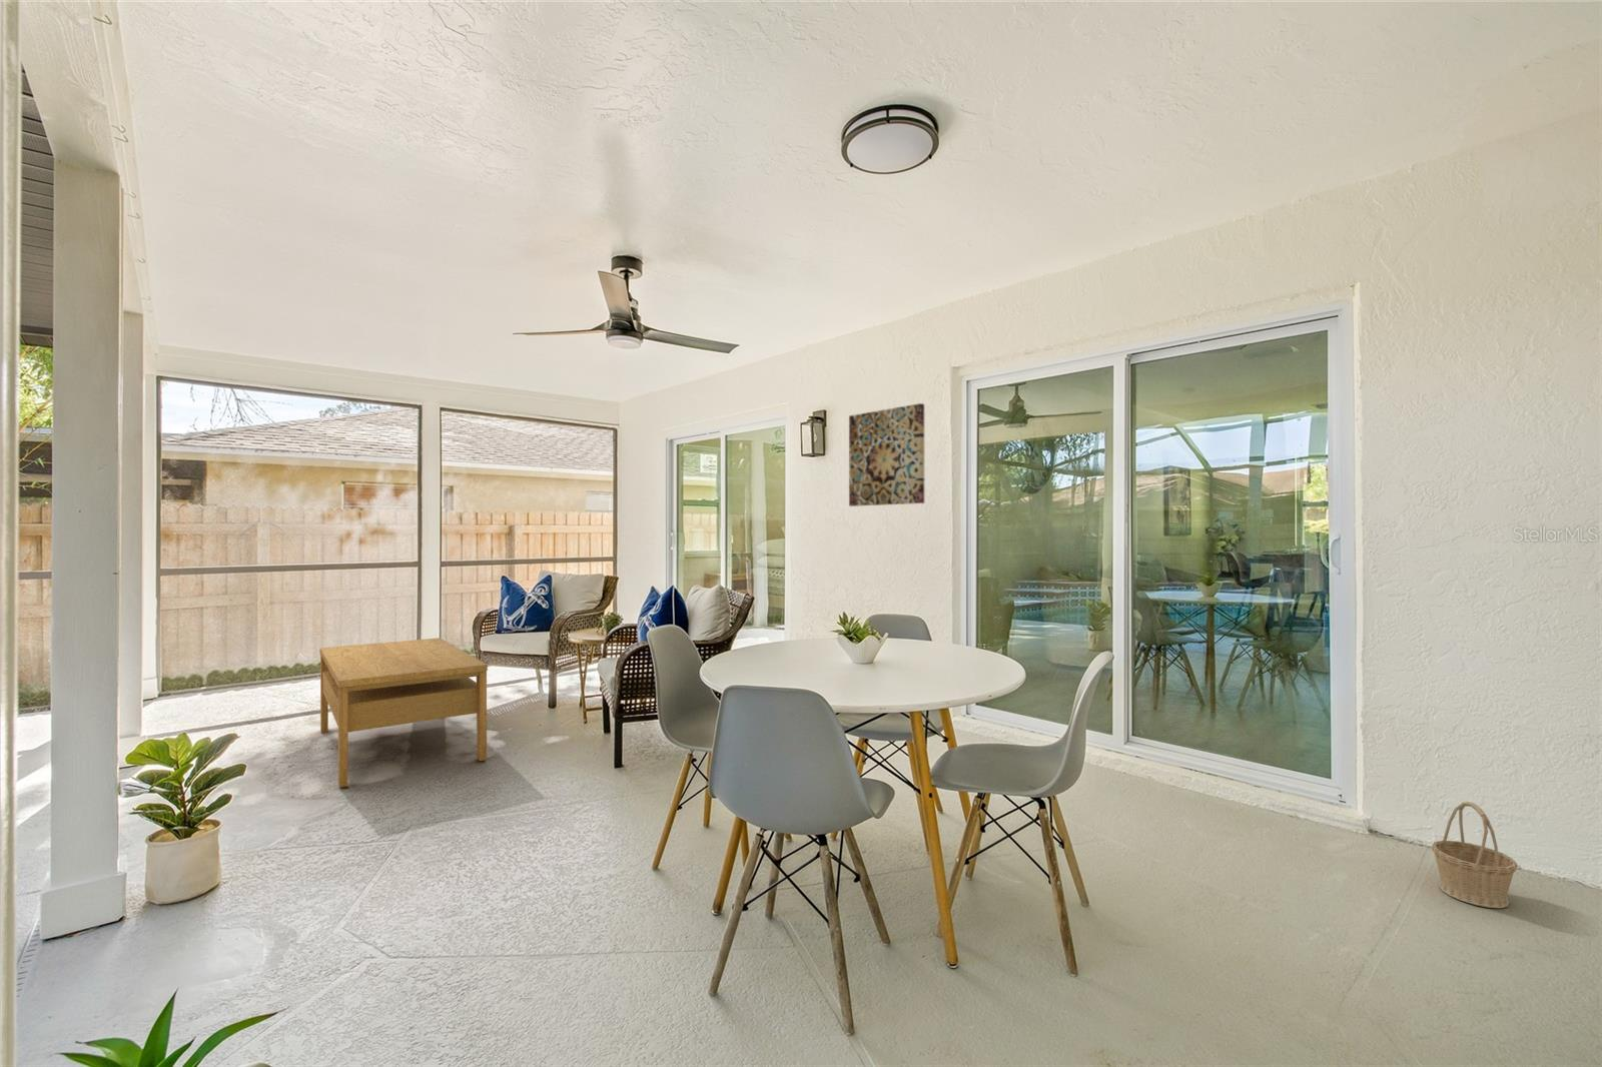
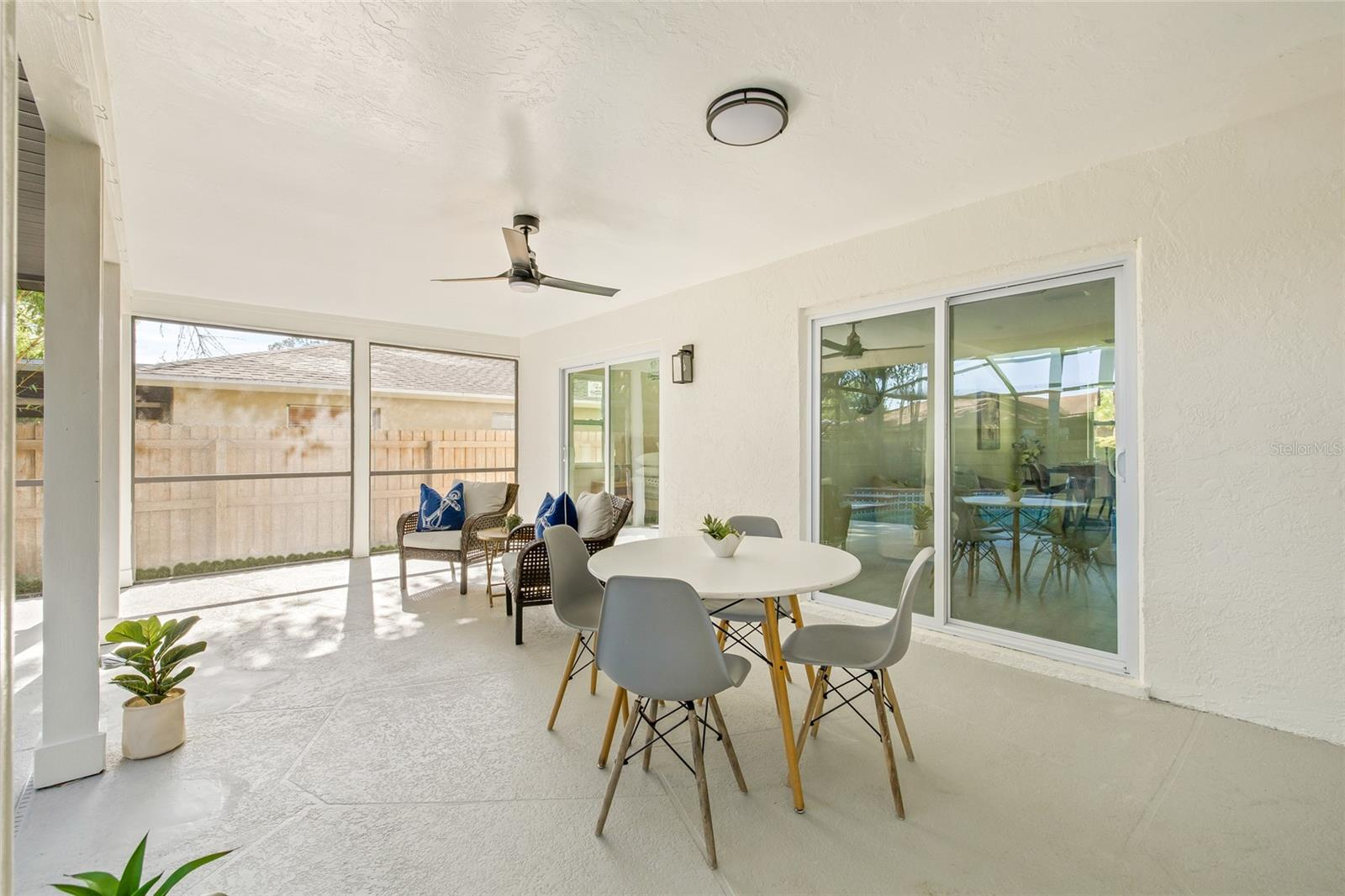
- basket (1473, 849)
- coffee table (398, 700)
- wall art (885, 457)
